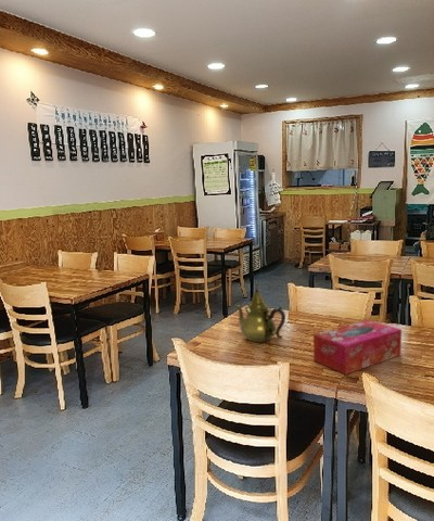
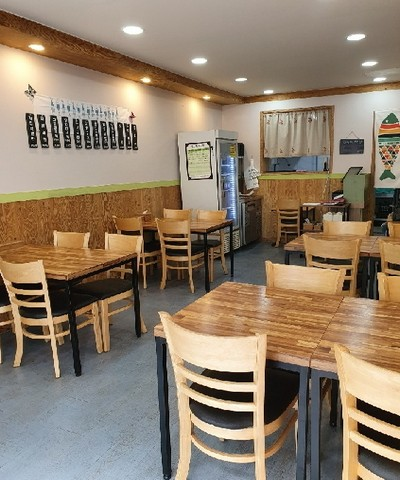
- teapot (258, 310)
- tissue box (357, 344)
